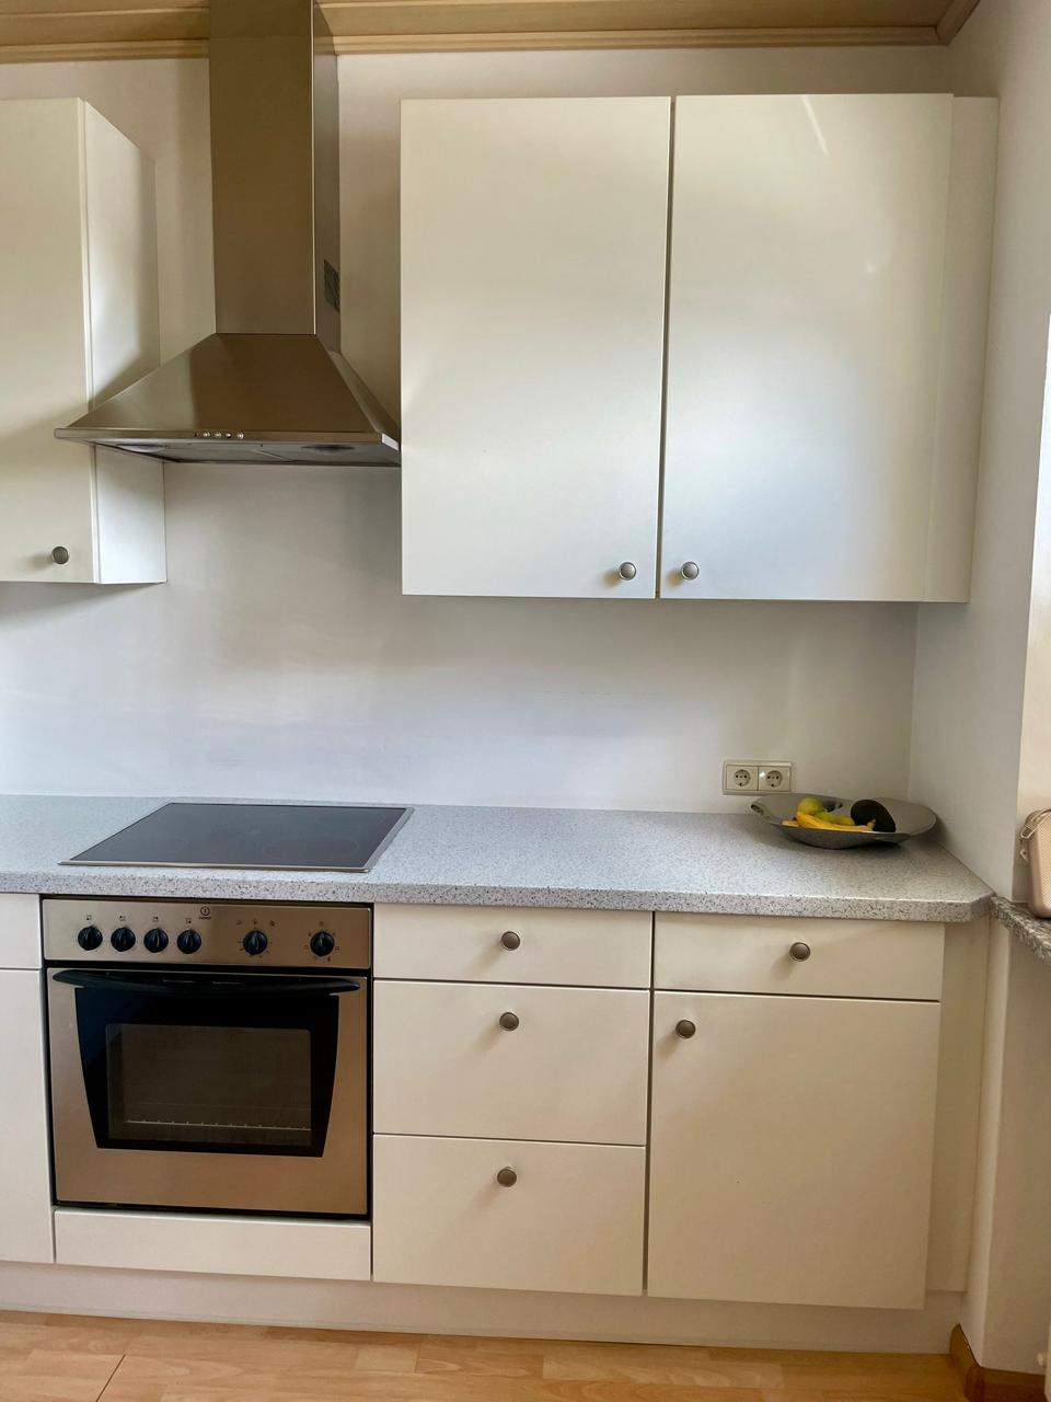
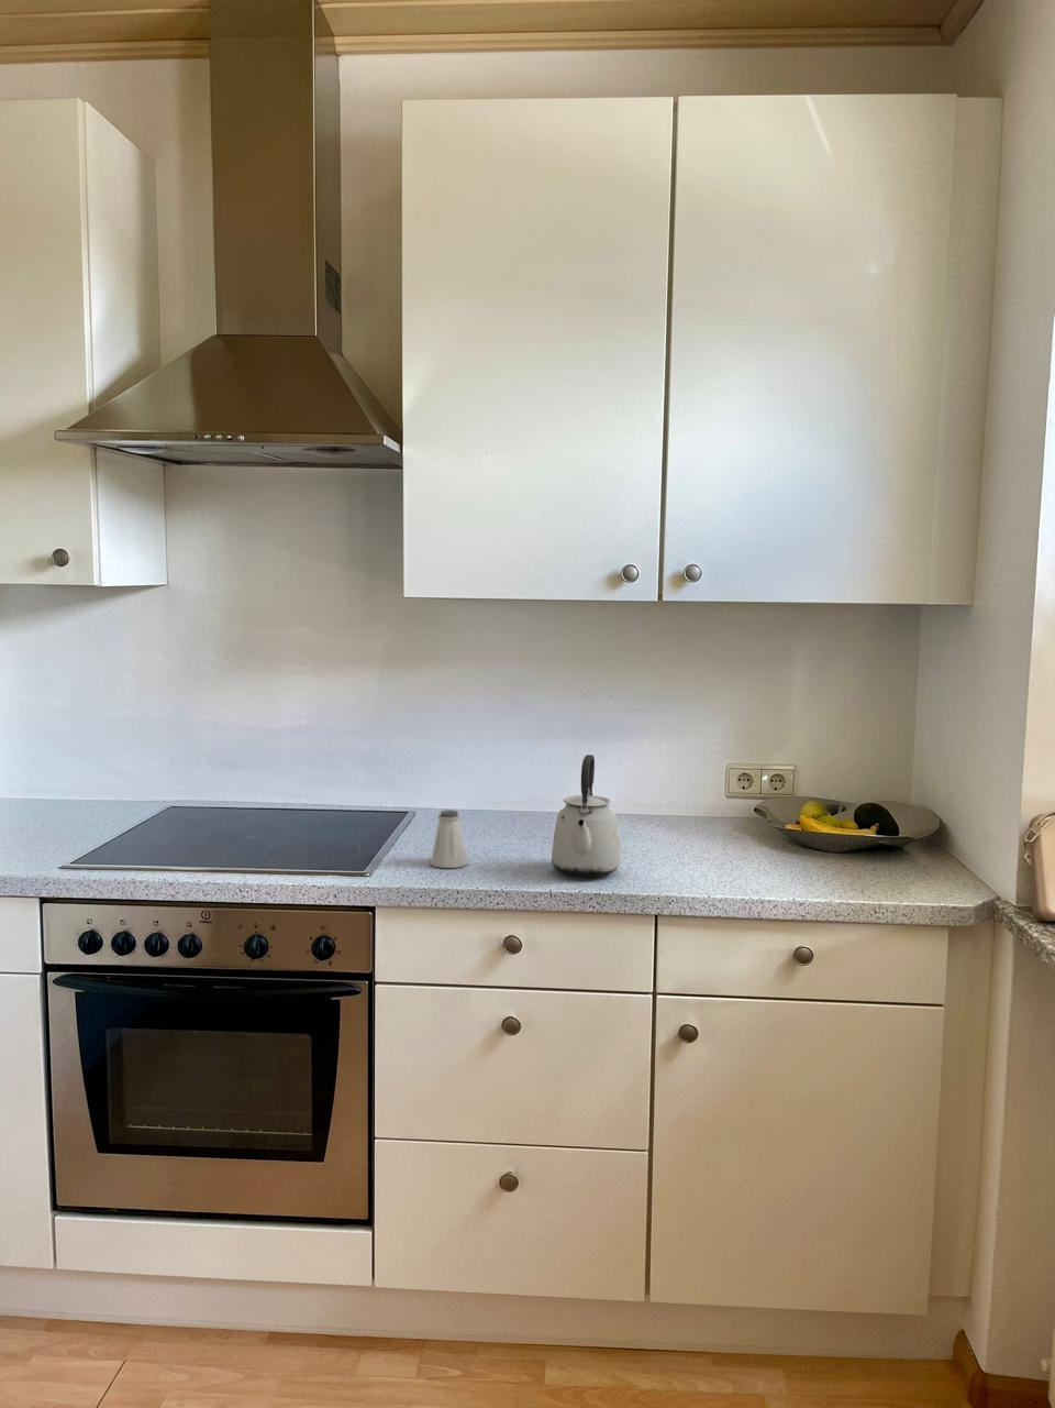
+ saltshaker (449, 837)
+ kettle (585, 817)
